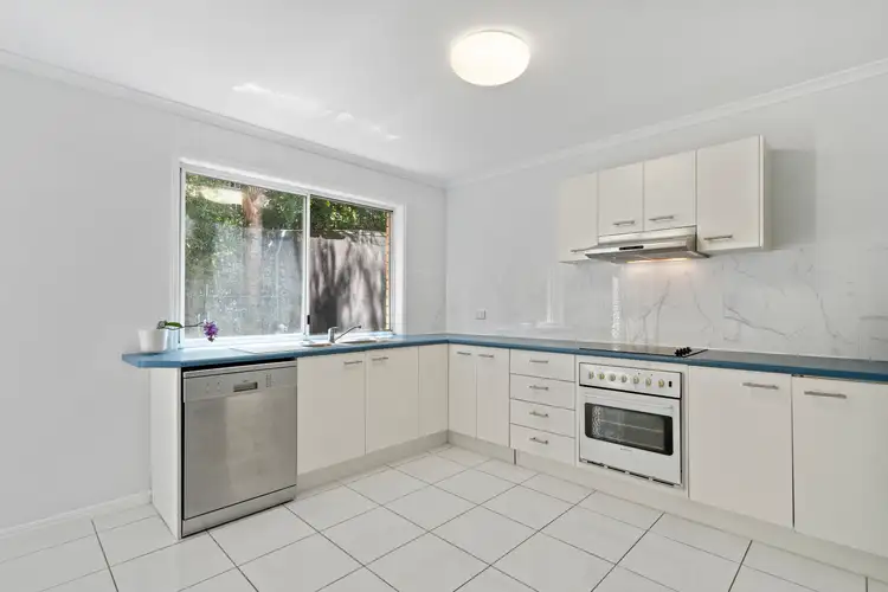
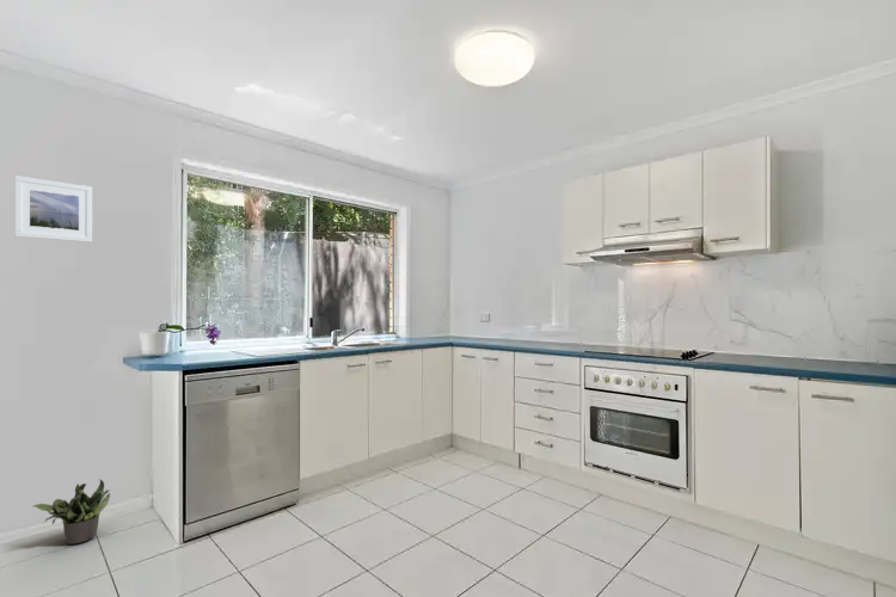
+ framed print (55, 210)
+ potted plant (72, 511)
